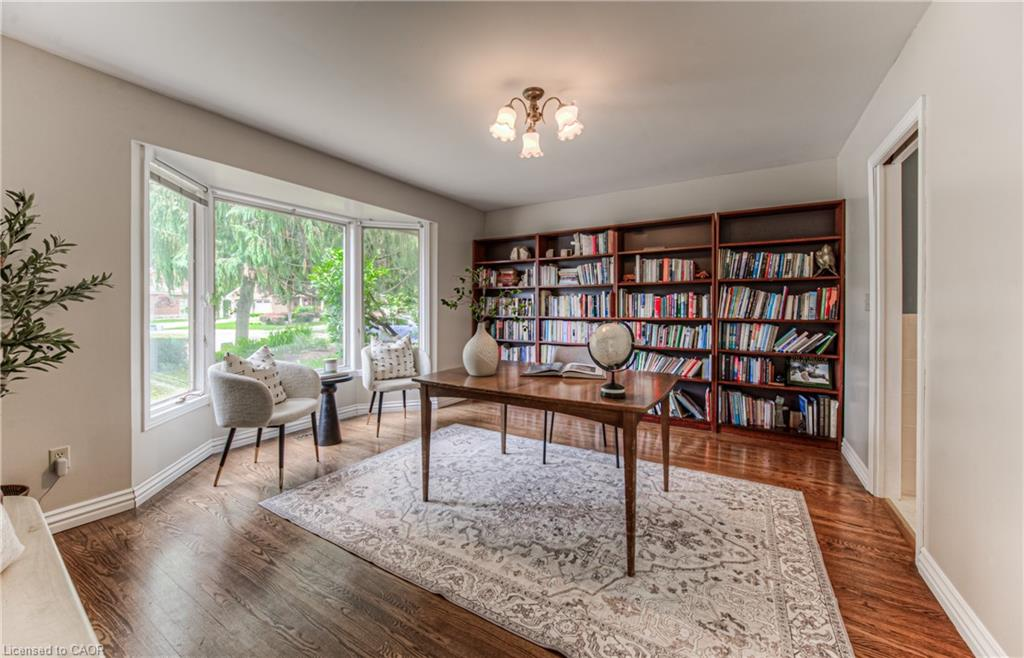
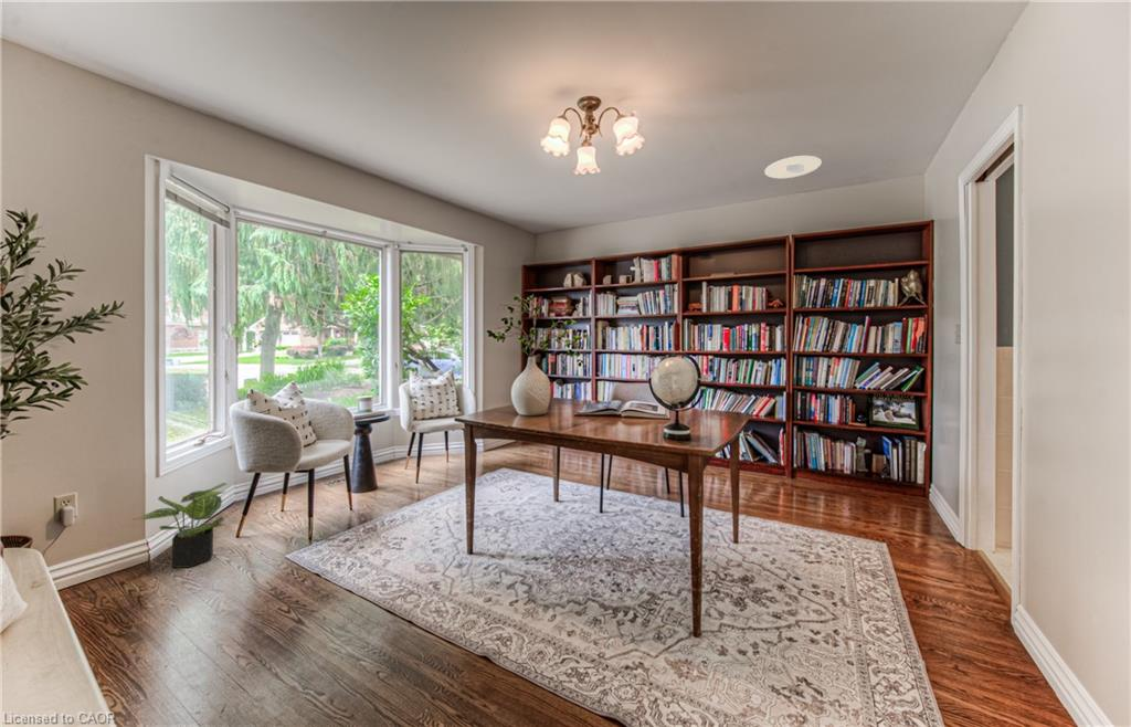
+ potted plant (191, 523)
+ recessed light (792, 165)
